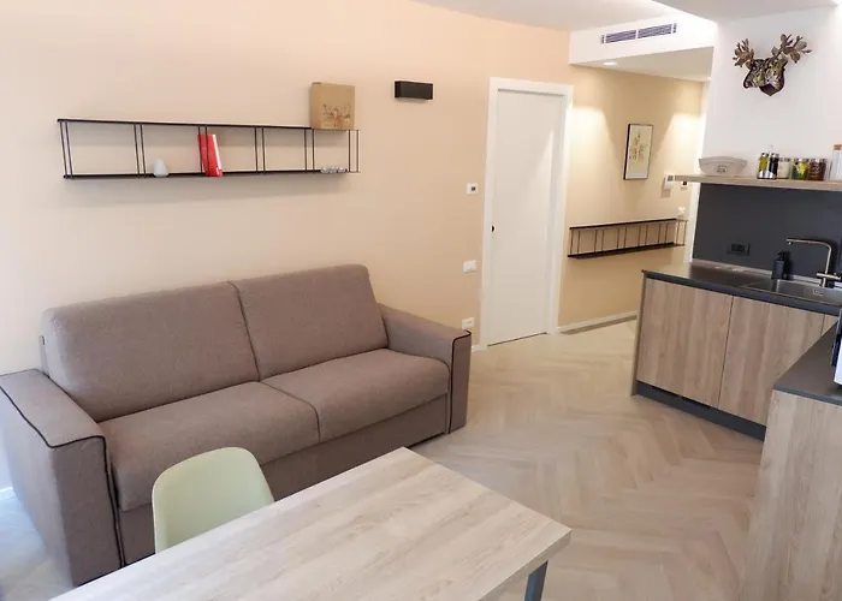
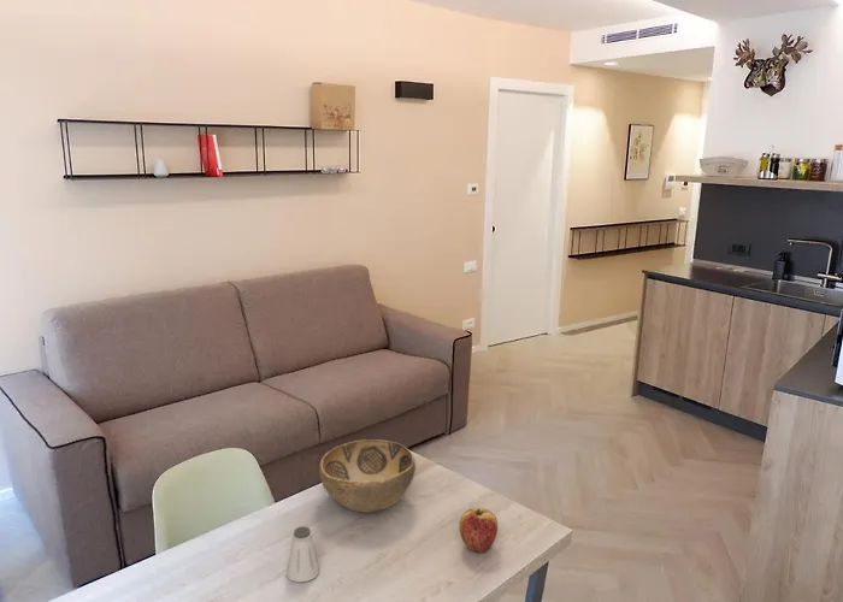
+ decorative bowl (366, 479)
+ saltshaker (302, 550)
+ apple (478, 529)
